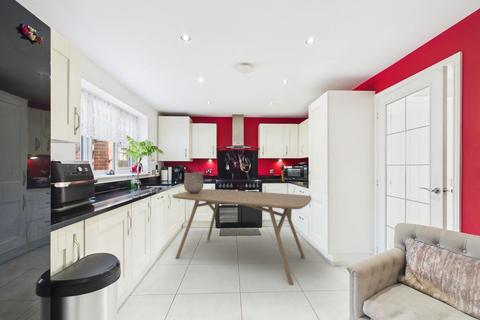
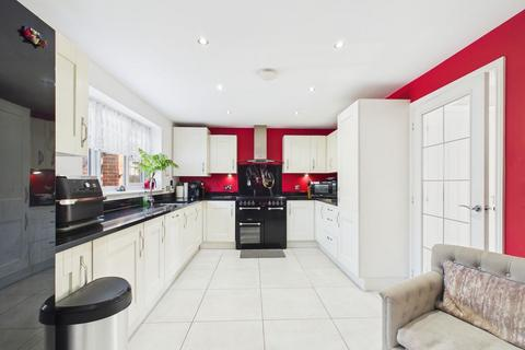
- vessel (193, 182)
- dining table (245, 205)
